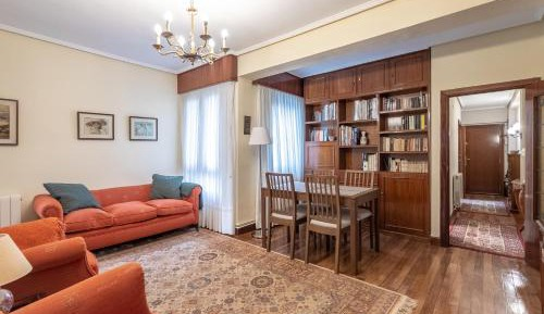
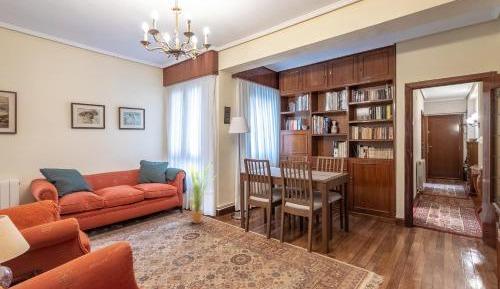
+ house plant (198, 191)
